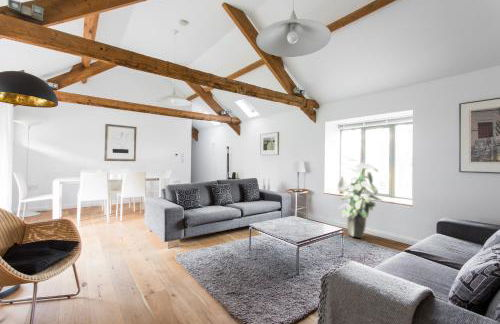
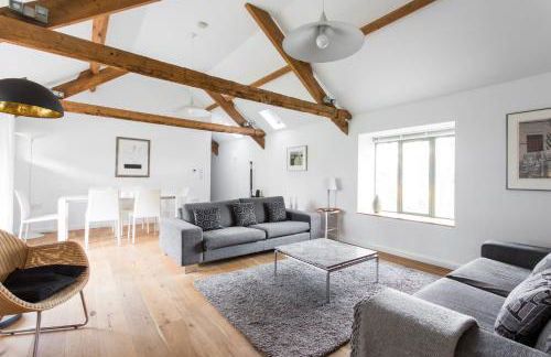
- indoor plant (357, 197)
